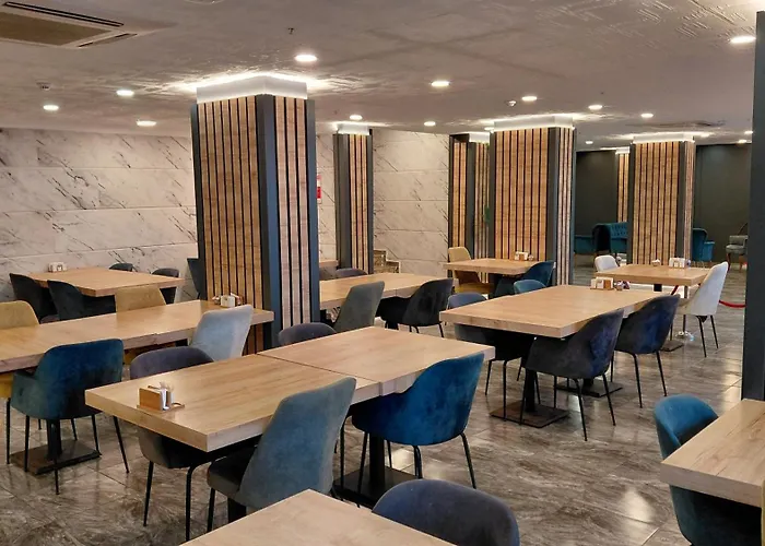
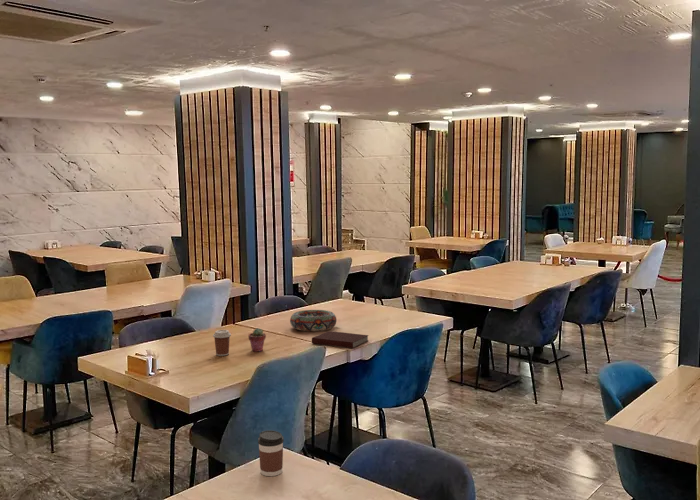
+ coffee cup (271, 452)
+ notebook (340, 339)
+ potted succulent (257, 339)
+ coffee cup (222, 342)
+ decorative bowl (313, 320)
